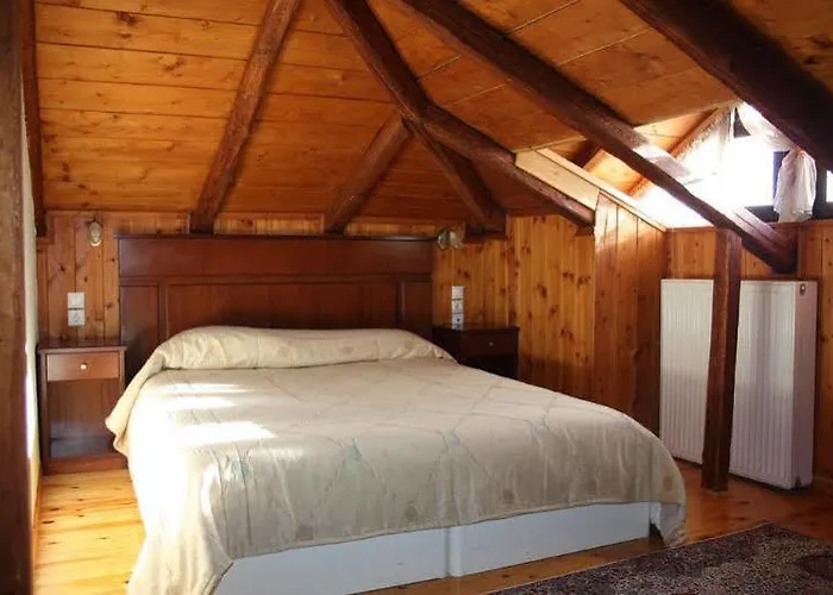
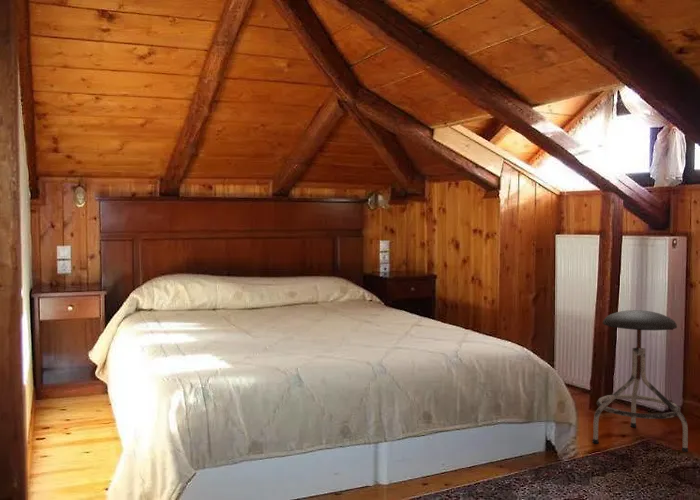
+ stool (637, 374)
